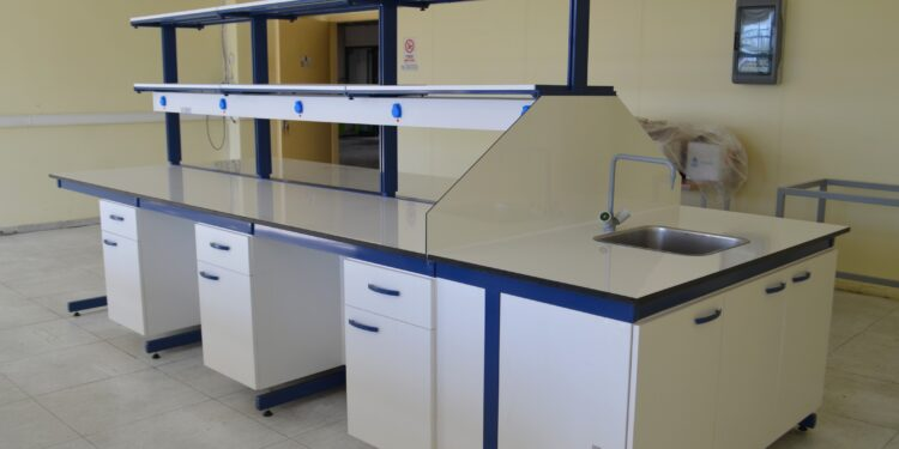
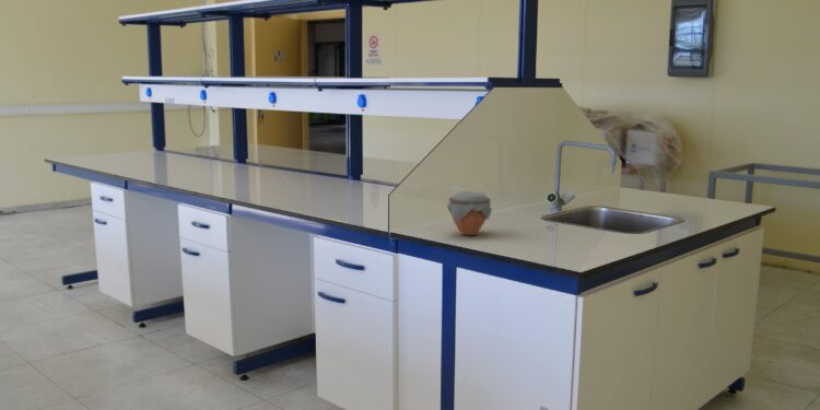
+ jar (468, 213)
